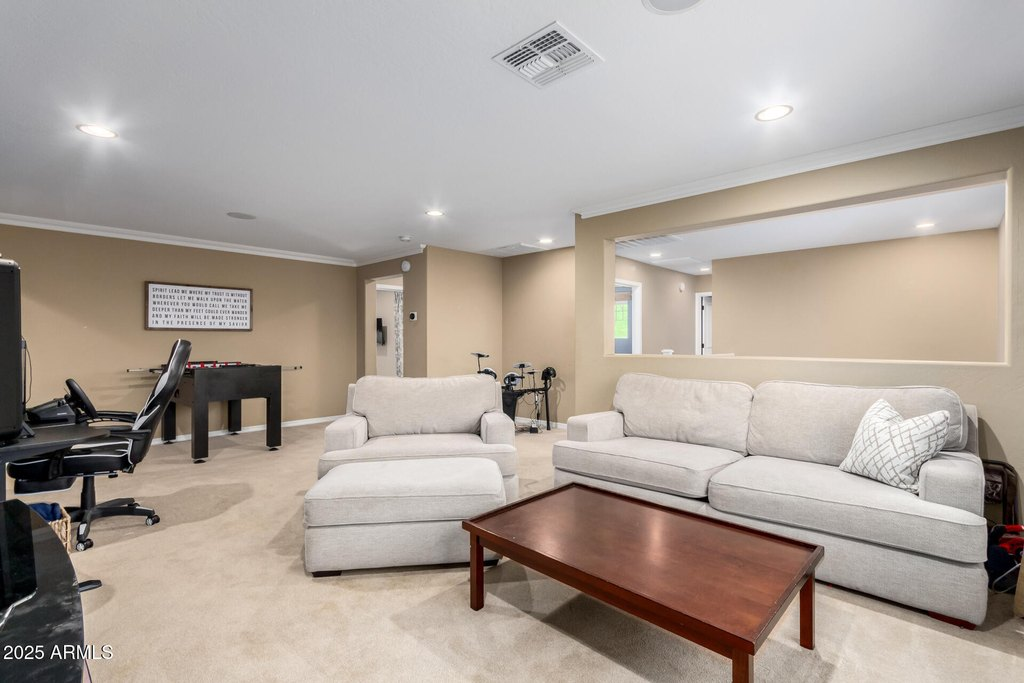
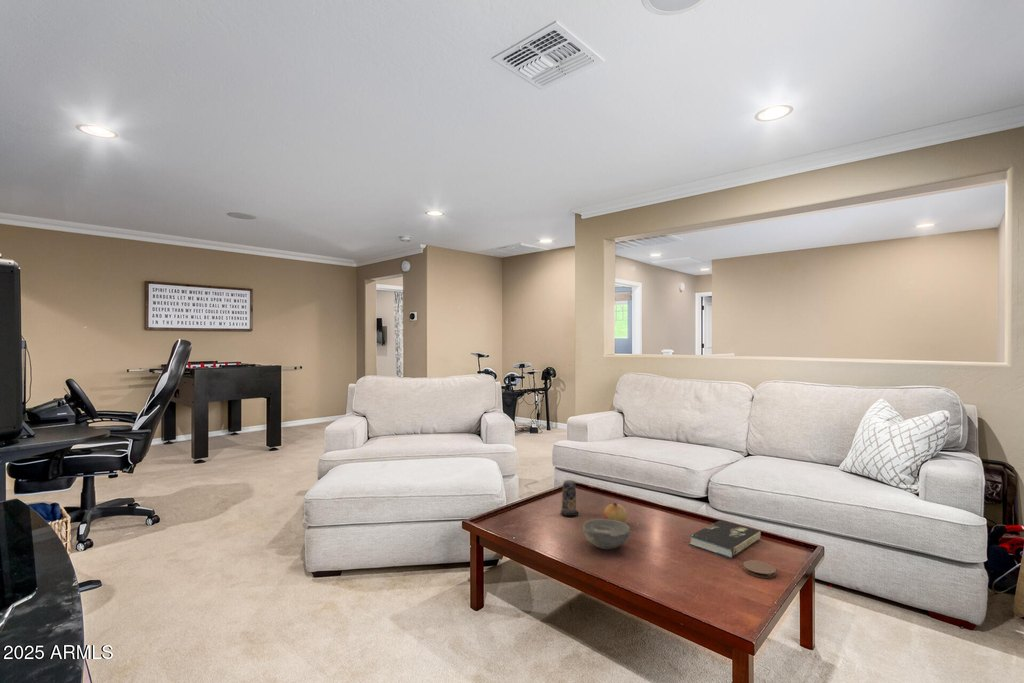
+ book (725, 537)
+ coaster (759, 568)
+ candle (569, 497)
+ bowl (606, 535)
+ fruit (615, 513)
